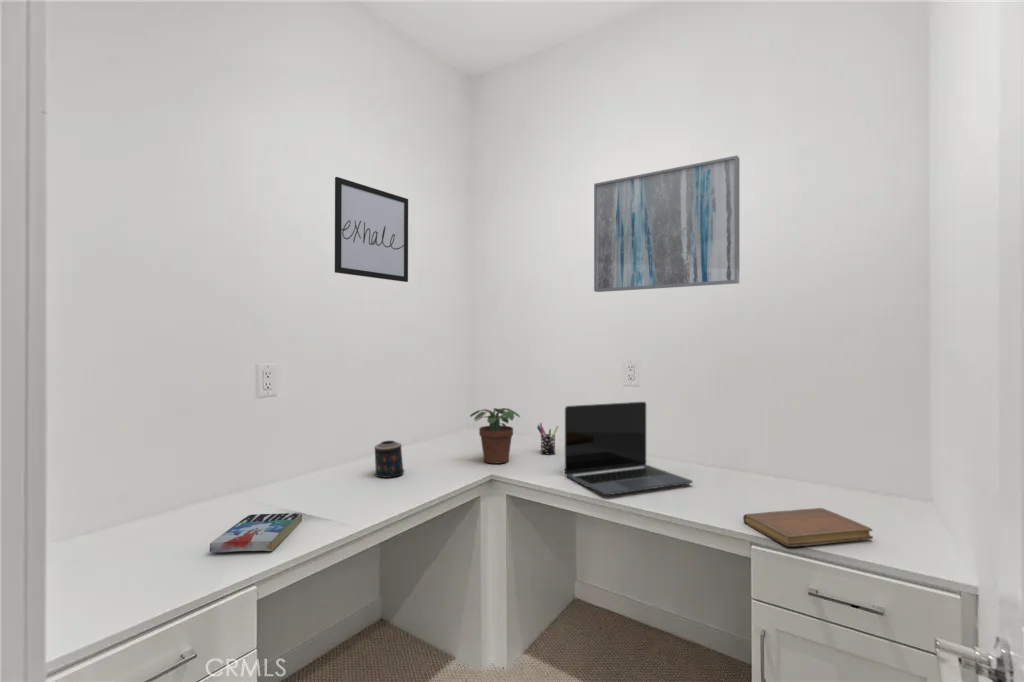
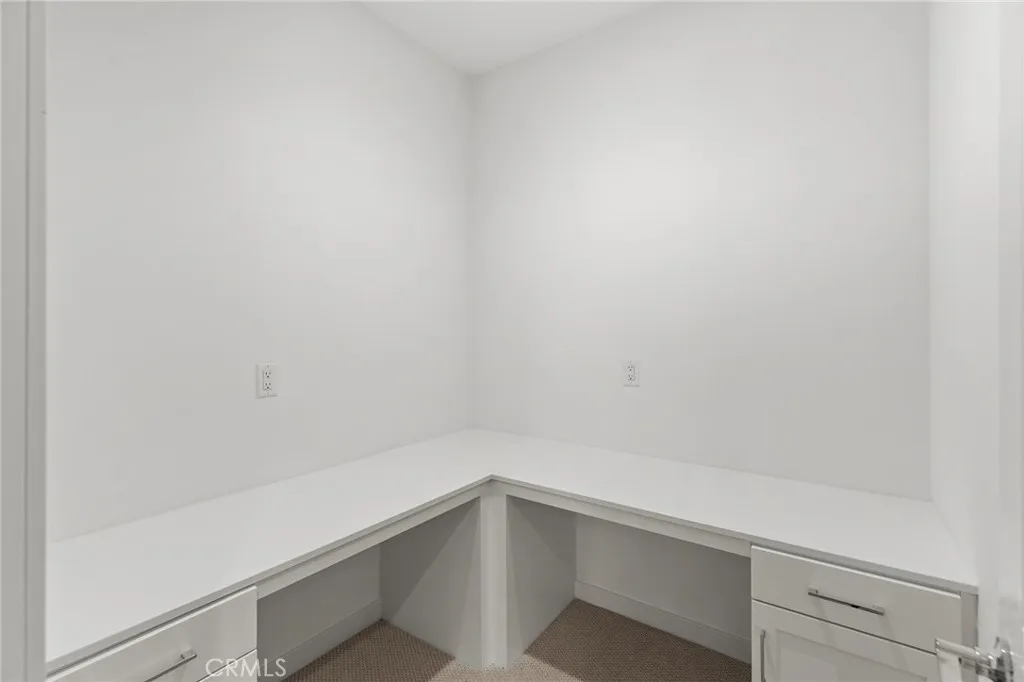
- potted plant (495, 435)
- candle (388, 457)
- notebook (805, 525)
- laptop (627, 444)
- wall art (374, 233)
- book (259, 530)
- wall art (661, 229)
- pen holder (547, 438)
